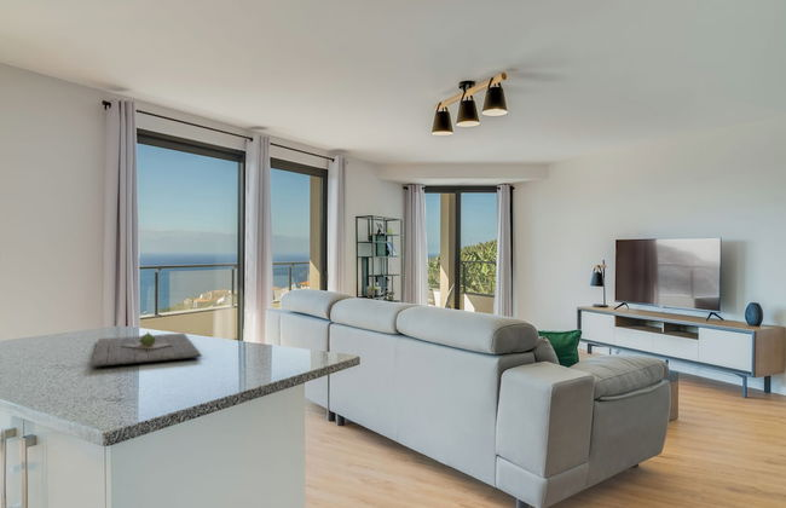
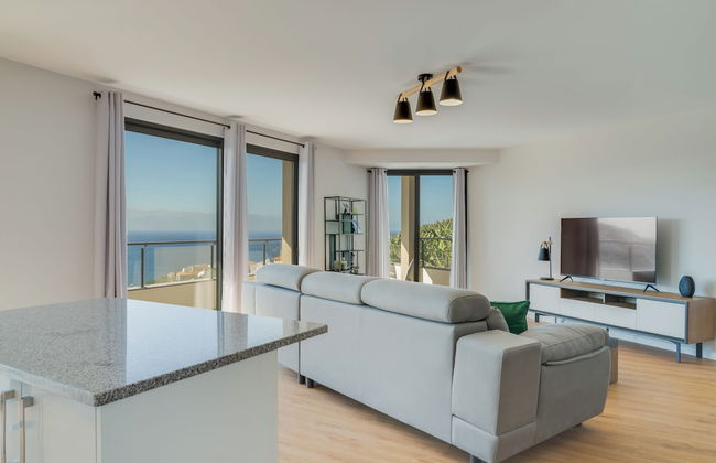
- cutting board (145, 340)
